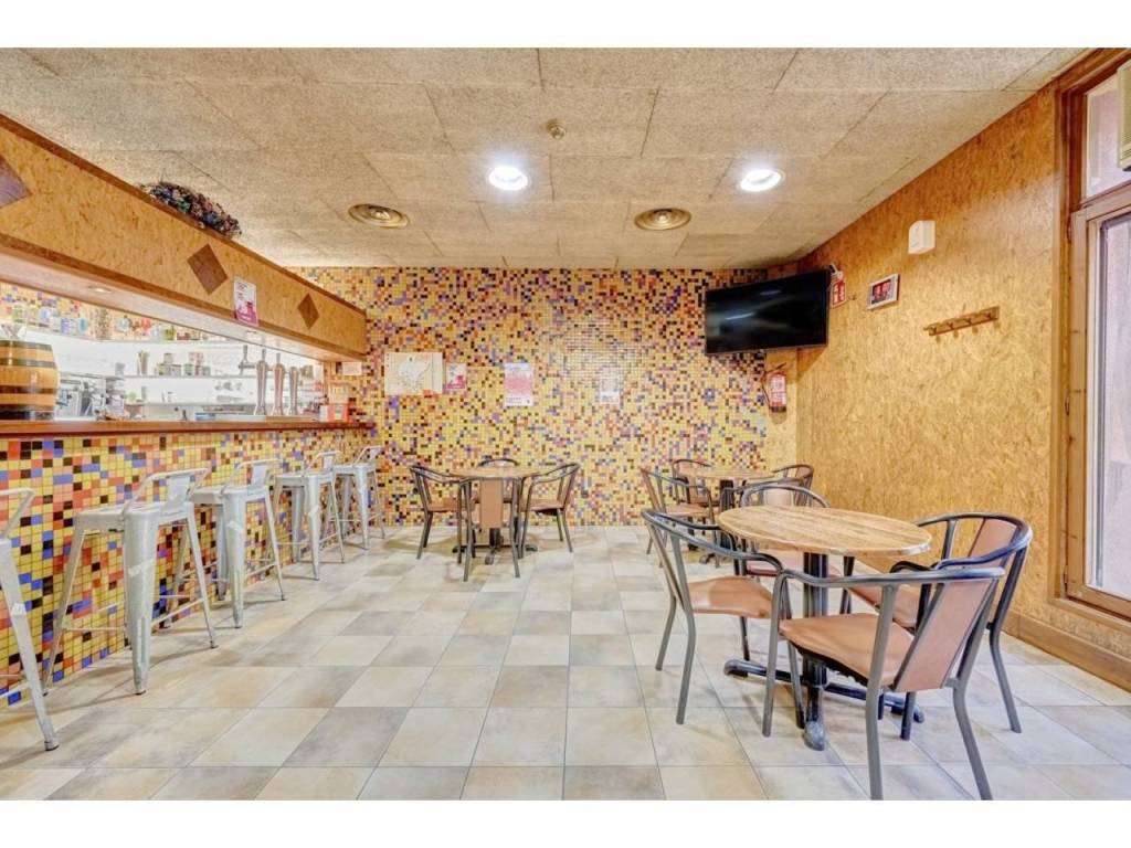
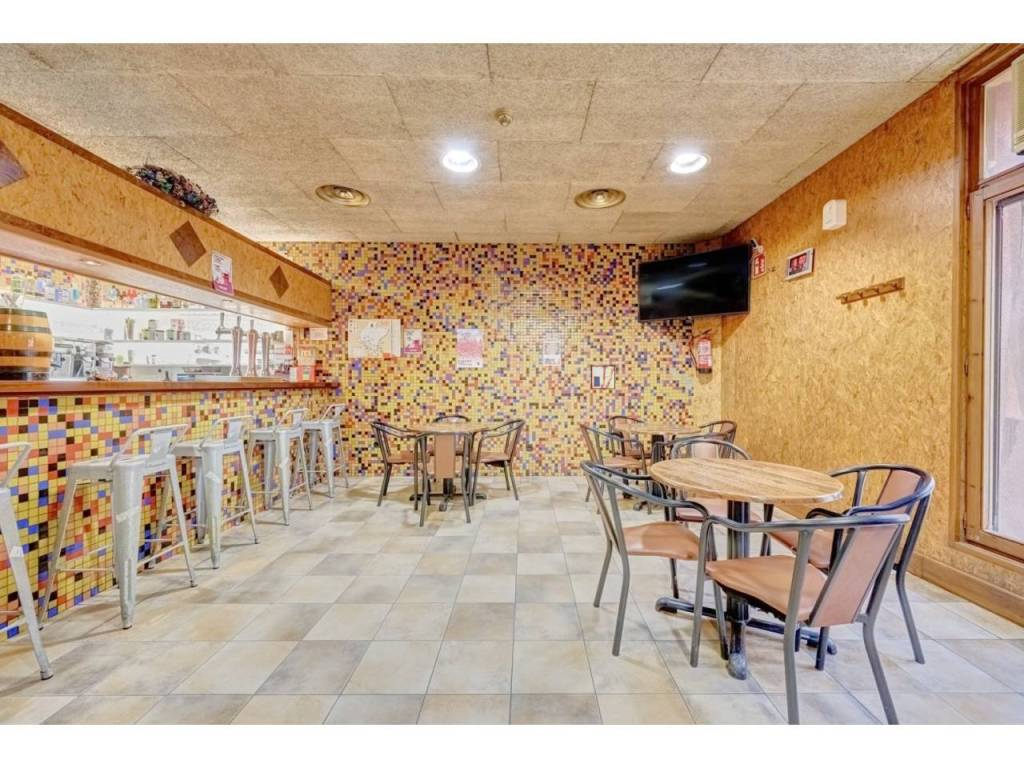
+ wall art (602, 377)
